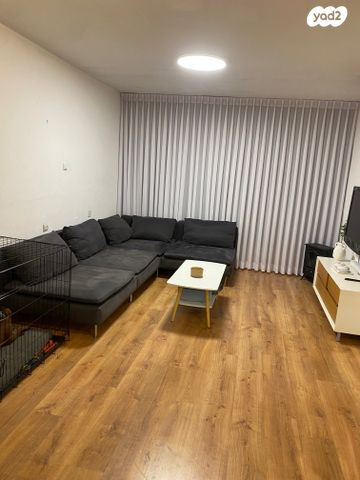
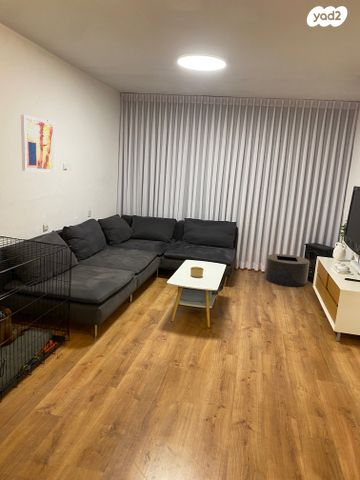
+ wall art (39, 145)
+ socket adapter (286, 269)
